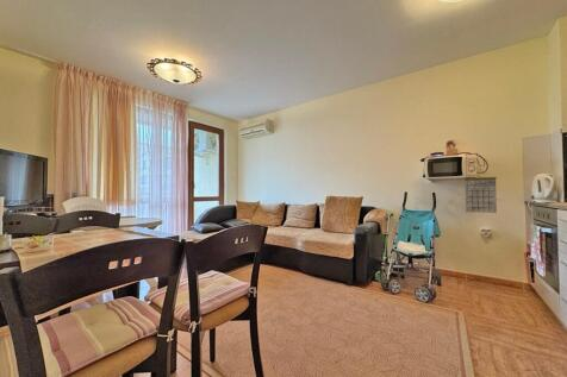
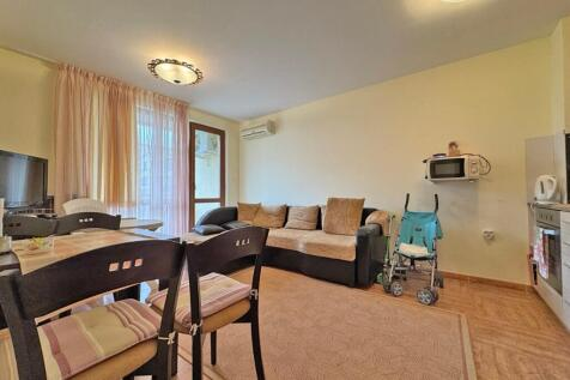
- calendar (480, 190)
